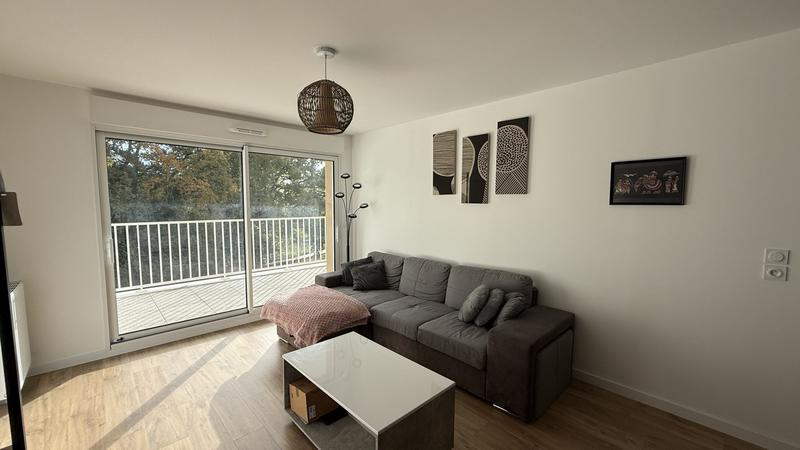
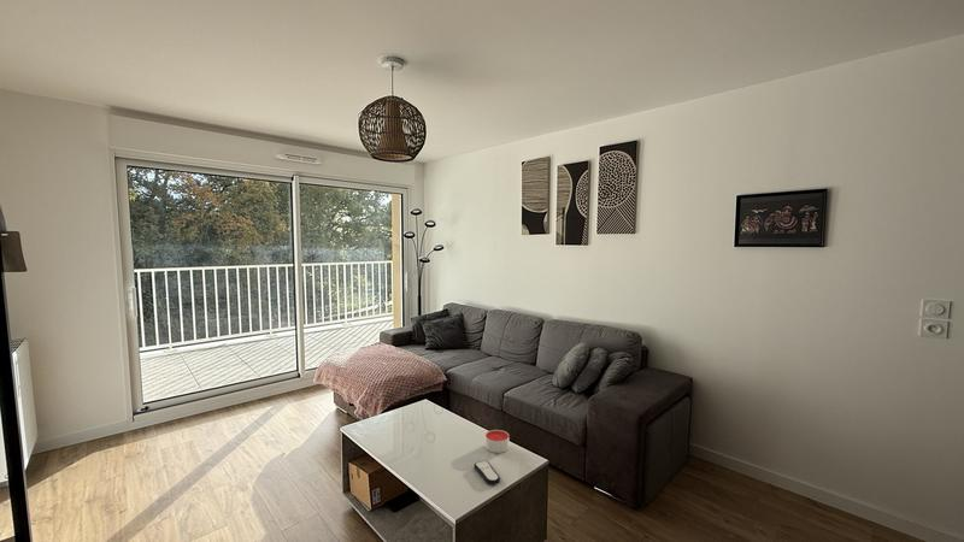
+ candle (496, 440)
+ remote control (487, 472)
